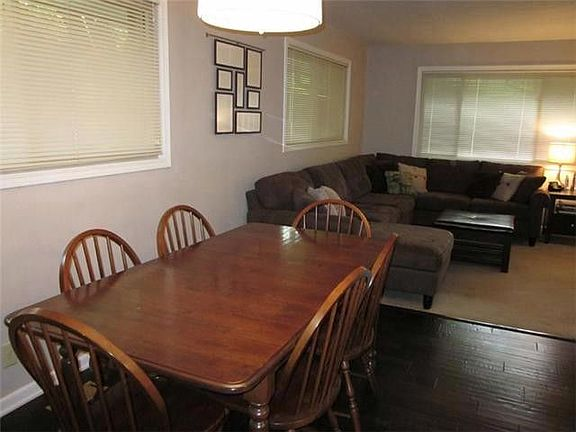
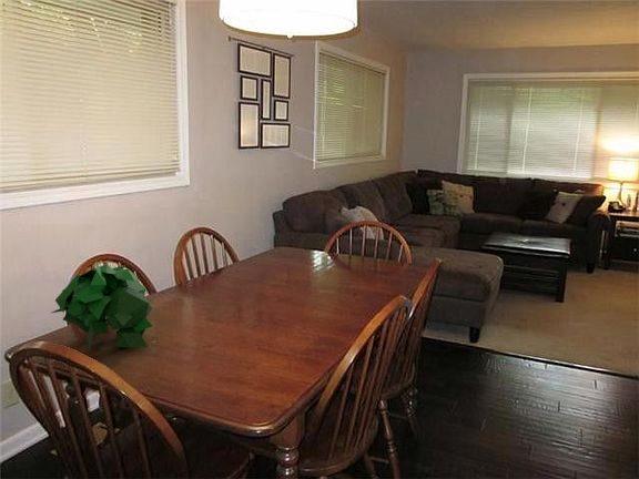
+ plant (109, 298)
